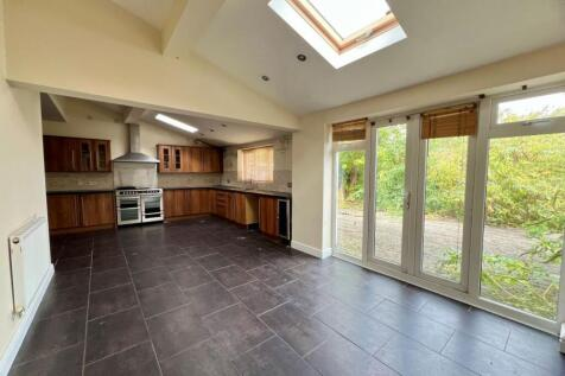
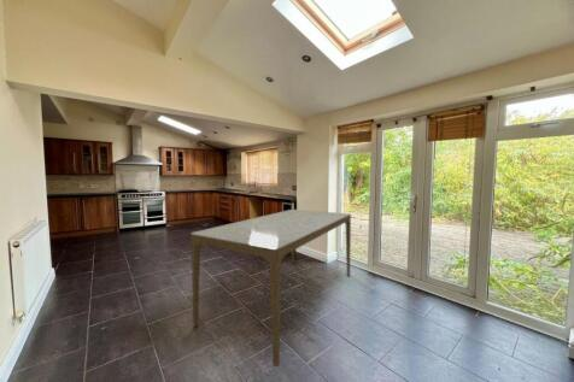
+ dining table (283, 255)
